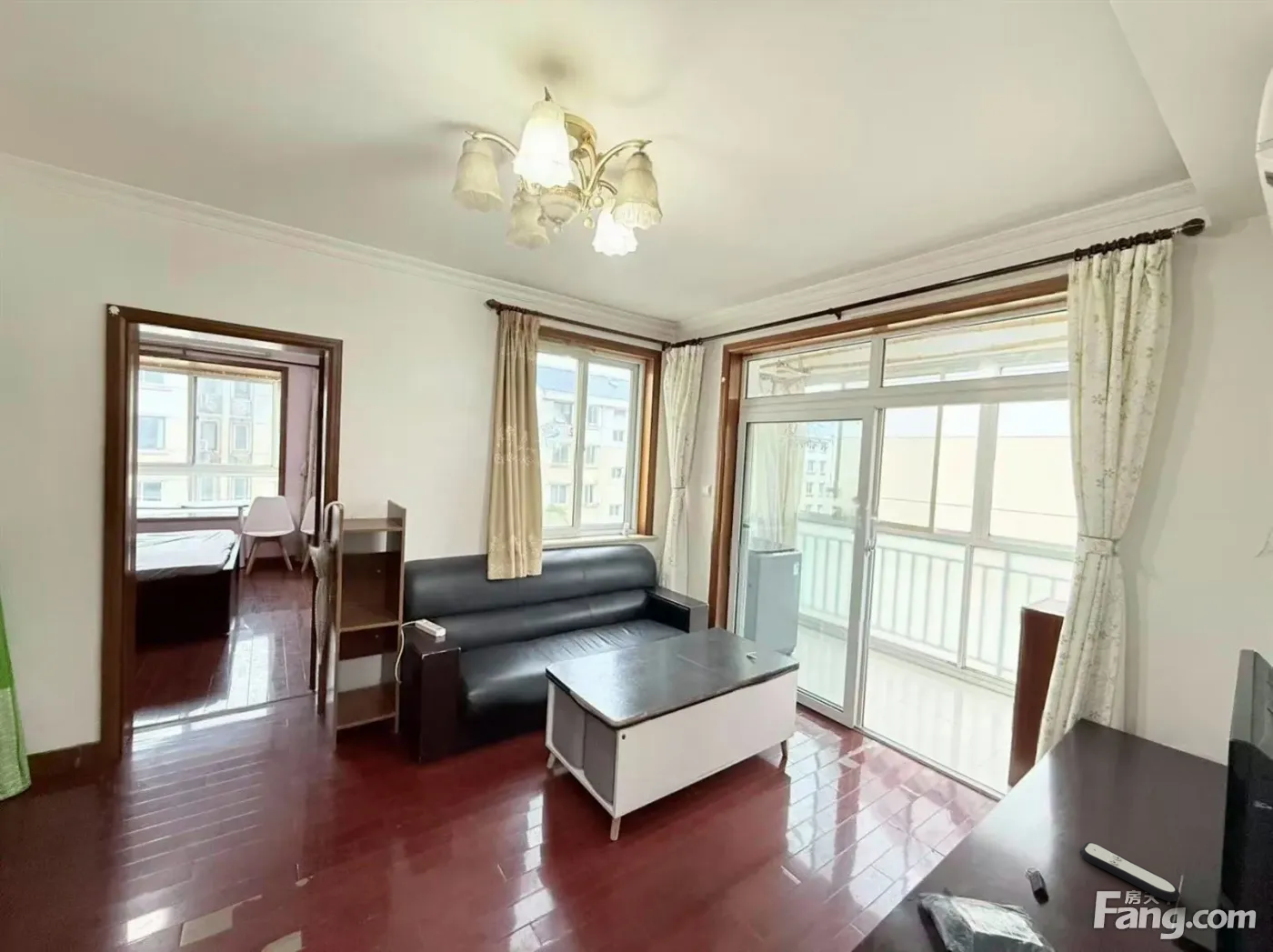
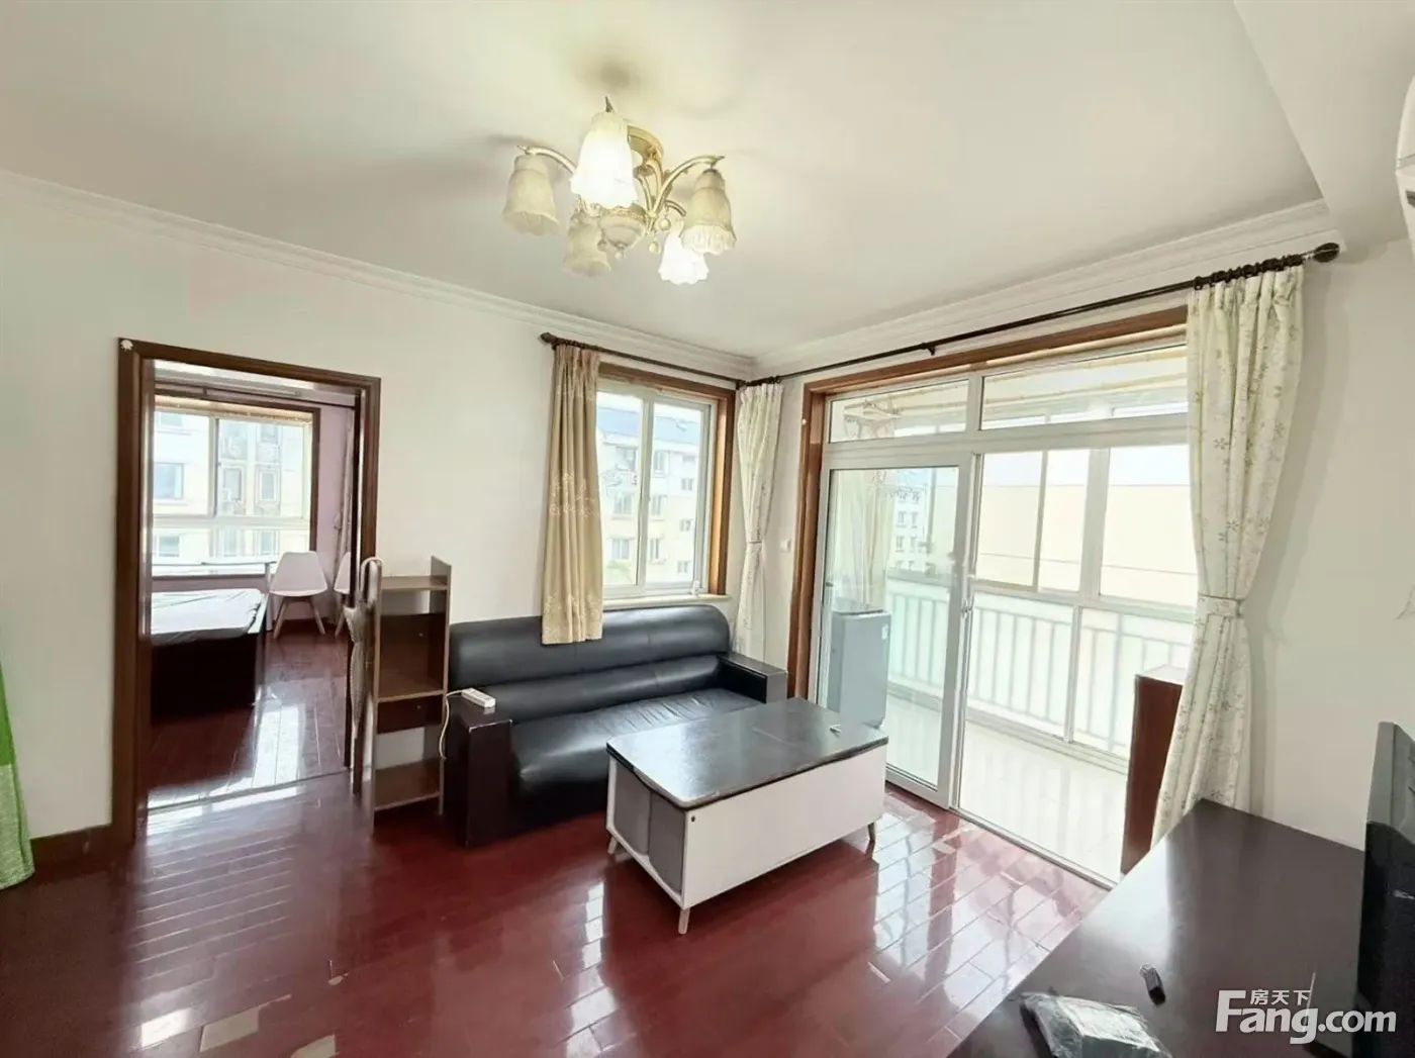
- remote control (1128, 870)
